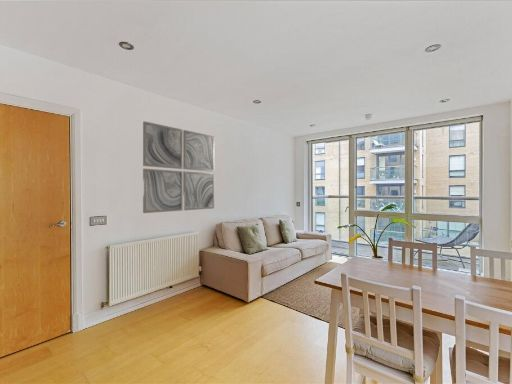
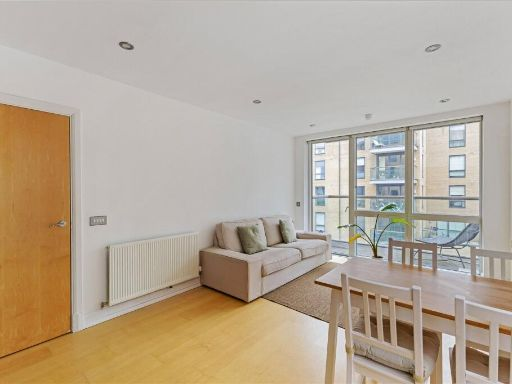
- wall art (182, 171)
